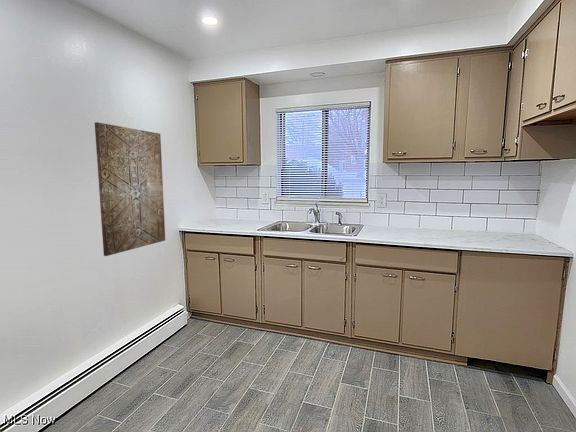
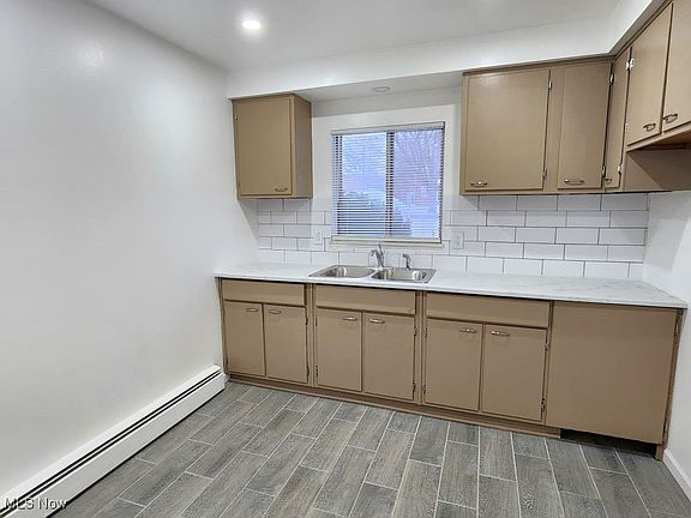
- wall art (134, 189)
